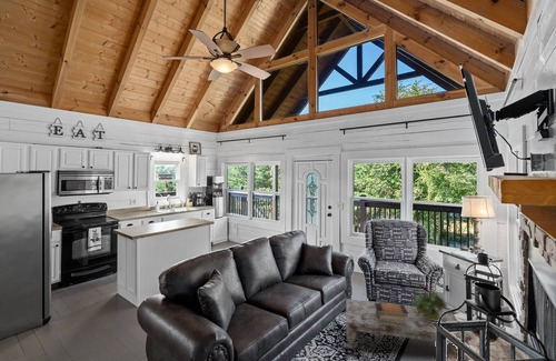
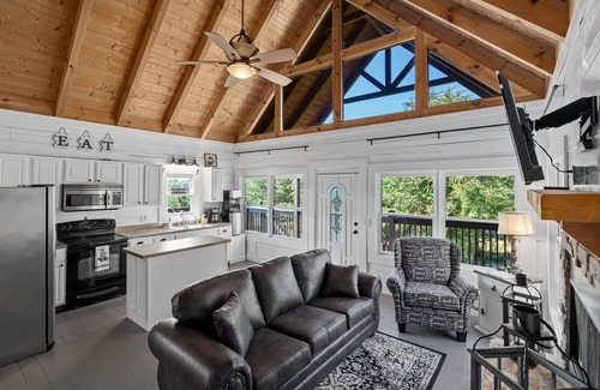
- potted plant (427, 301)
- book stack (390, 314)
- coffee table (400, 329)
